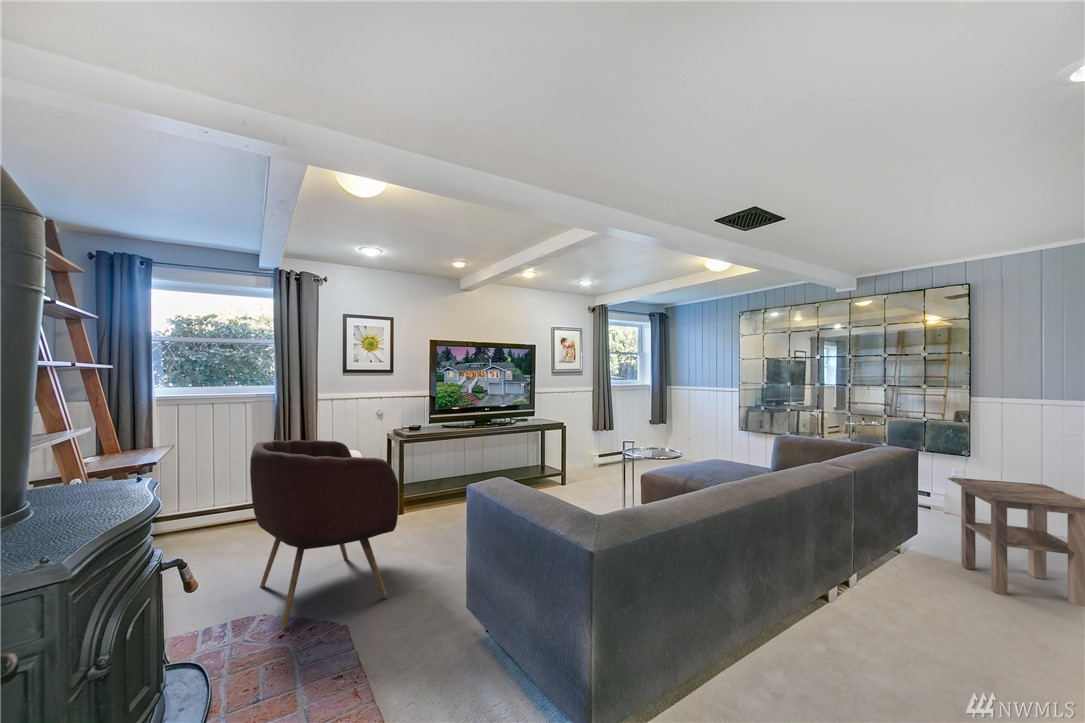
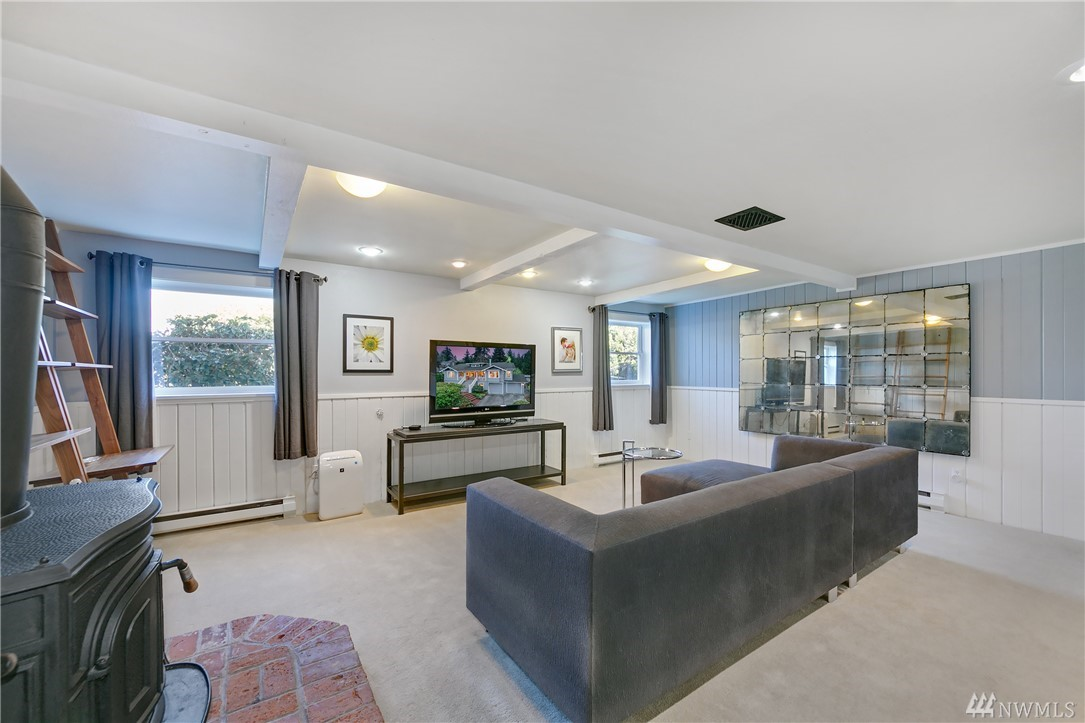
- armchair (334, 512)
- side table (1019, 536)
